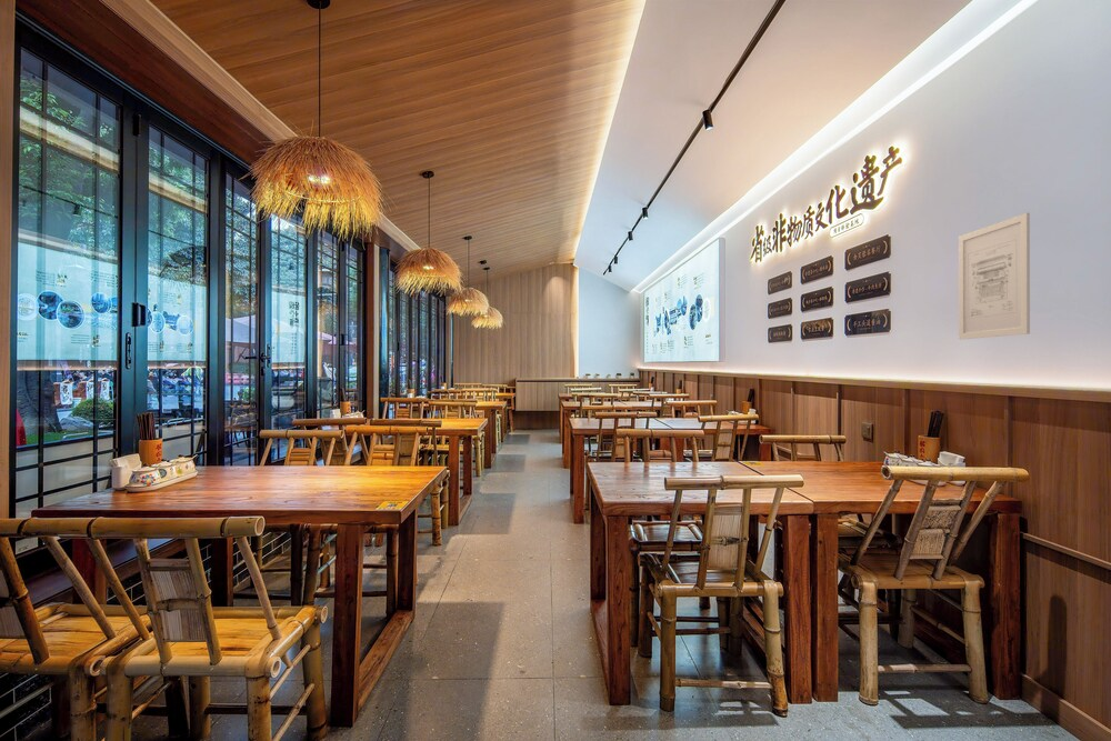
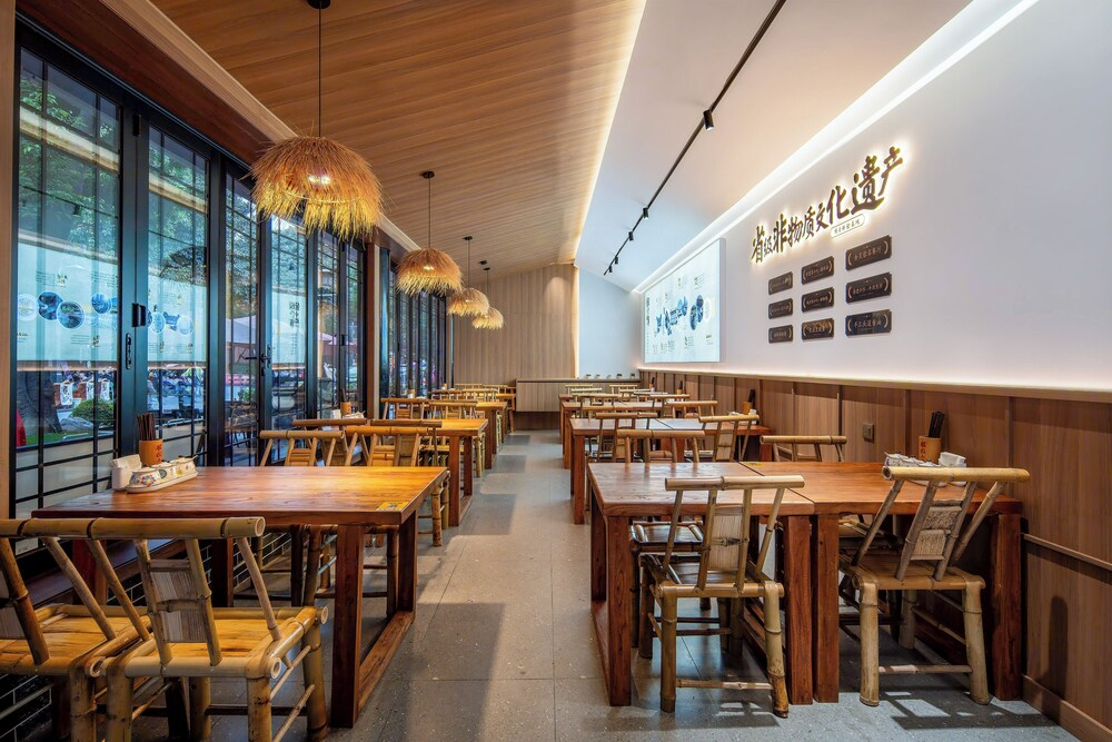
- wall art (991, 281)
